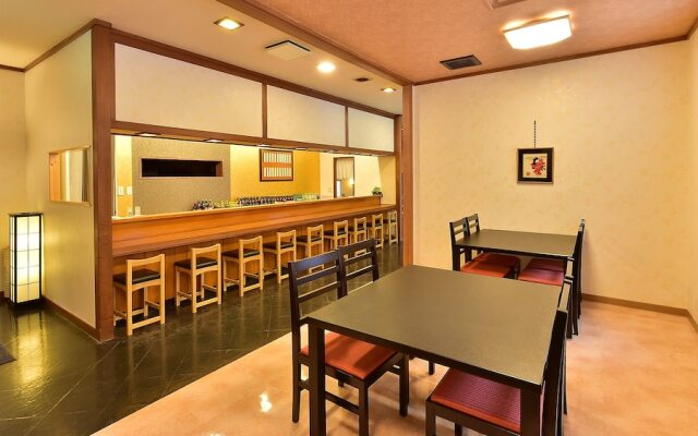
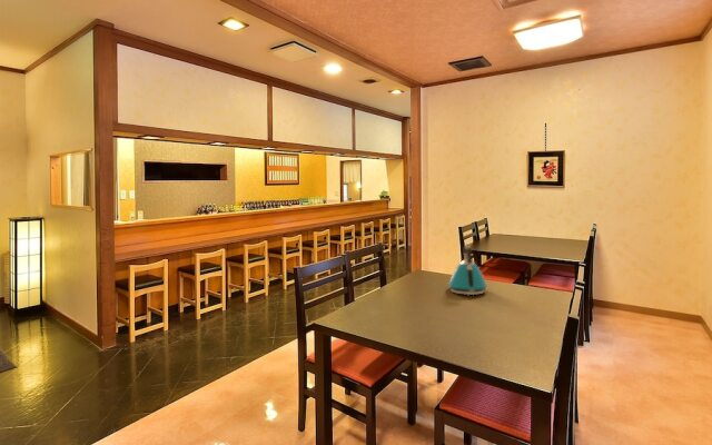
+ kettle (467, 267)
